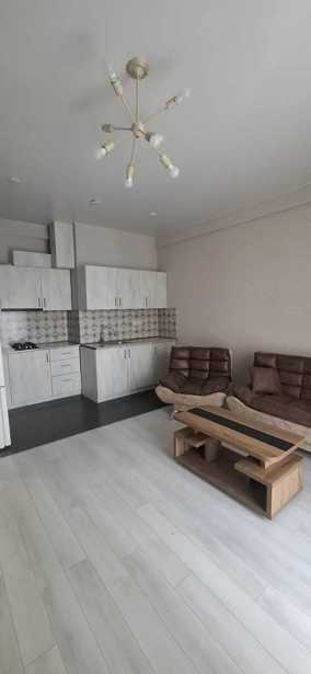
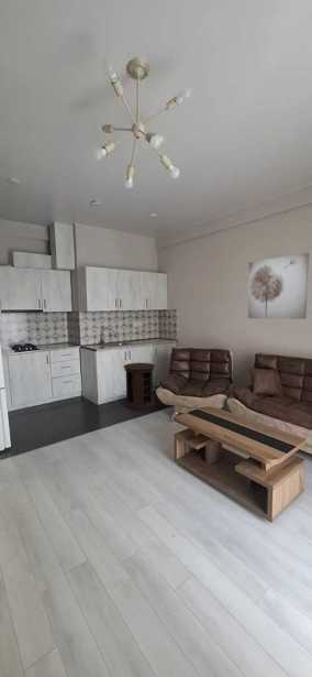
+ side table (140, 385)
+ wall art (275, 288)
